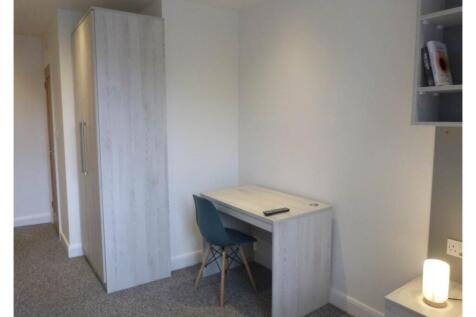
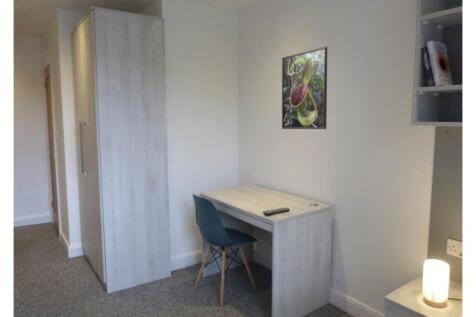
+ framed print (302, 91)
